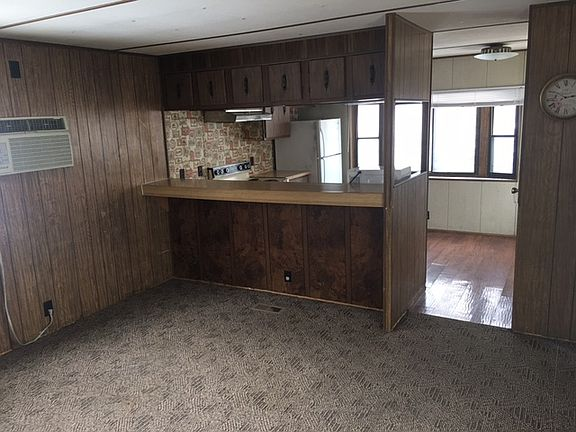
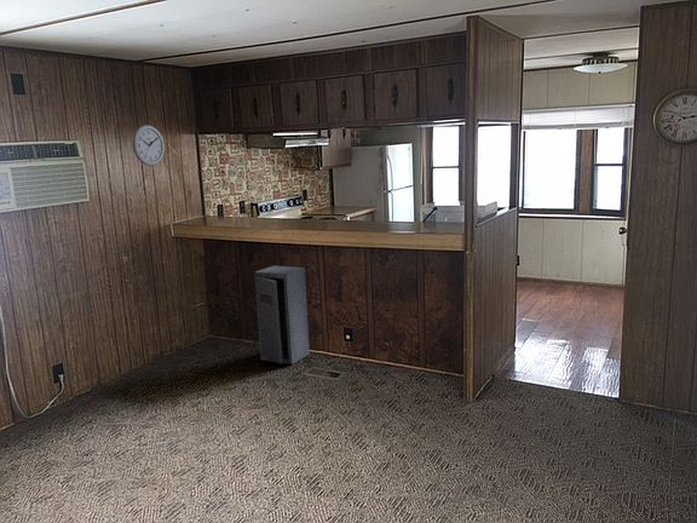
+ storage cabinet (278, 315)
+ wall clock (149, 145)
